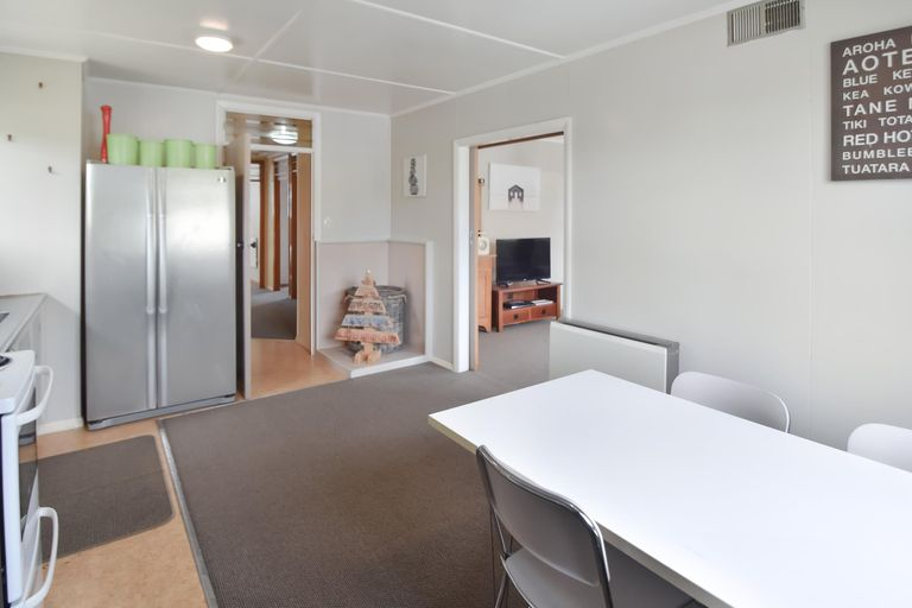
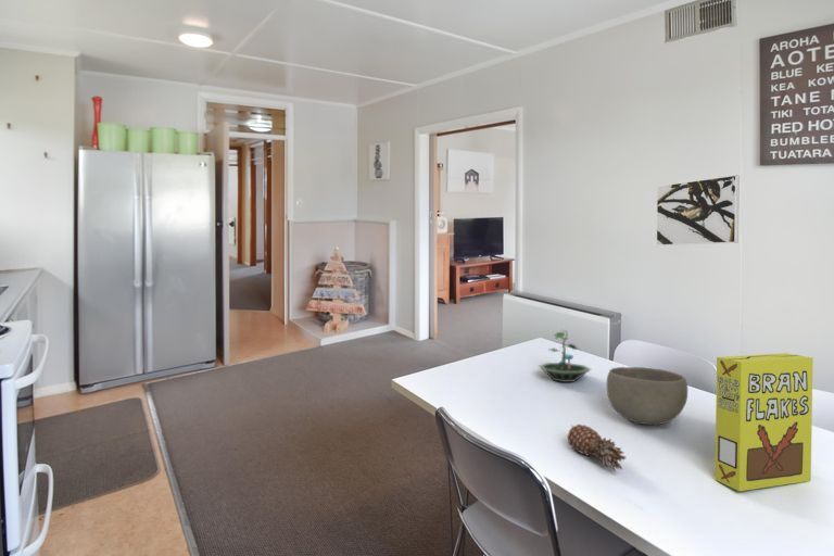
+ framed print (695, 212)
+ cereal box (763, 418)
+ terrarium (564, 340)
+ fruit (594, 444)
+ bowl (645, 396)
